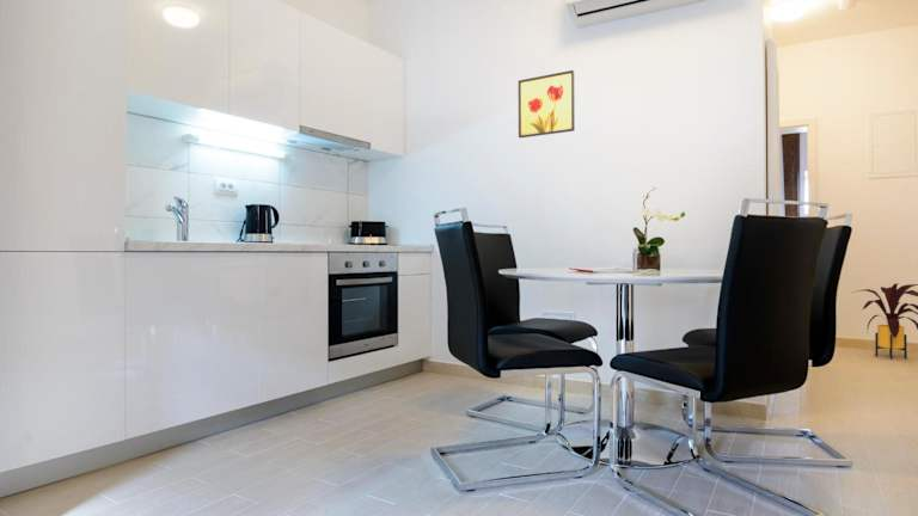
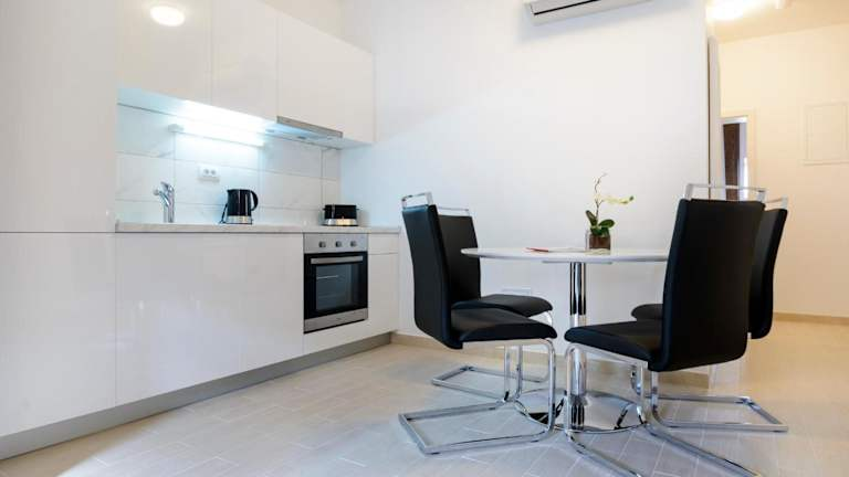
- wall art (545, 105)
- house plant (888, 319)
